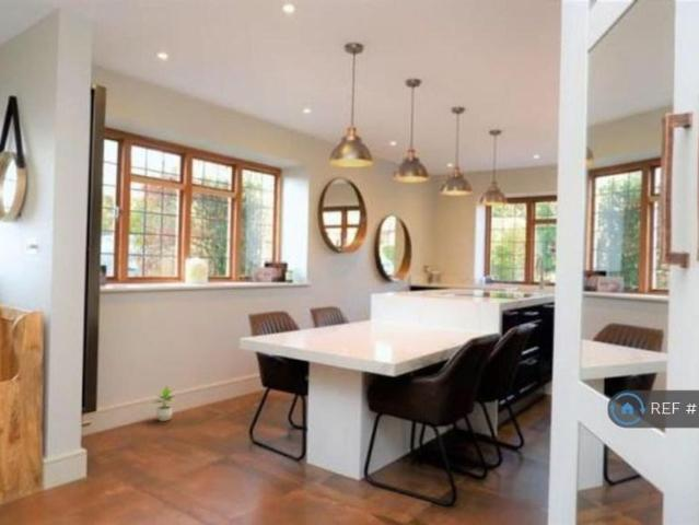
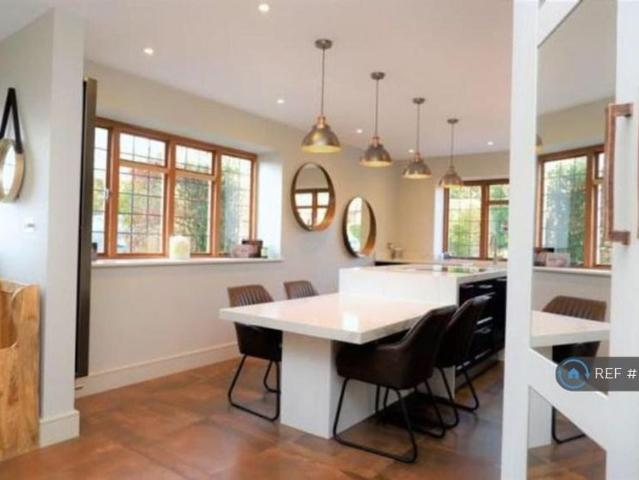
- potted plant (162, 401)
